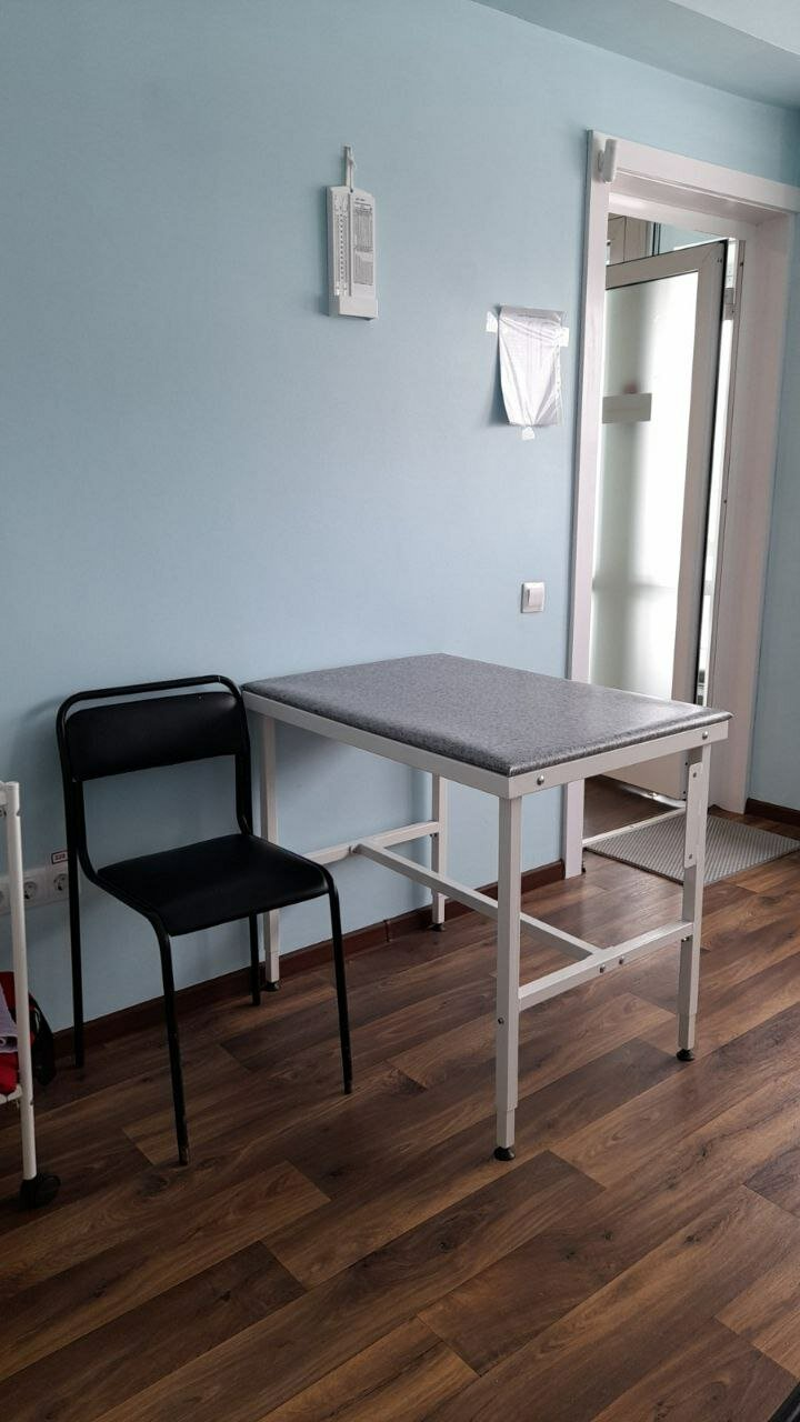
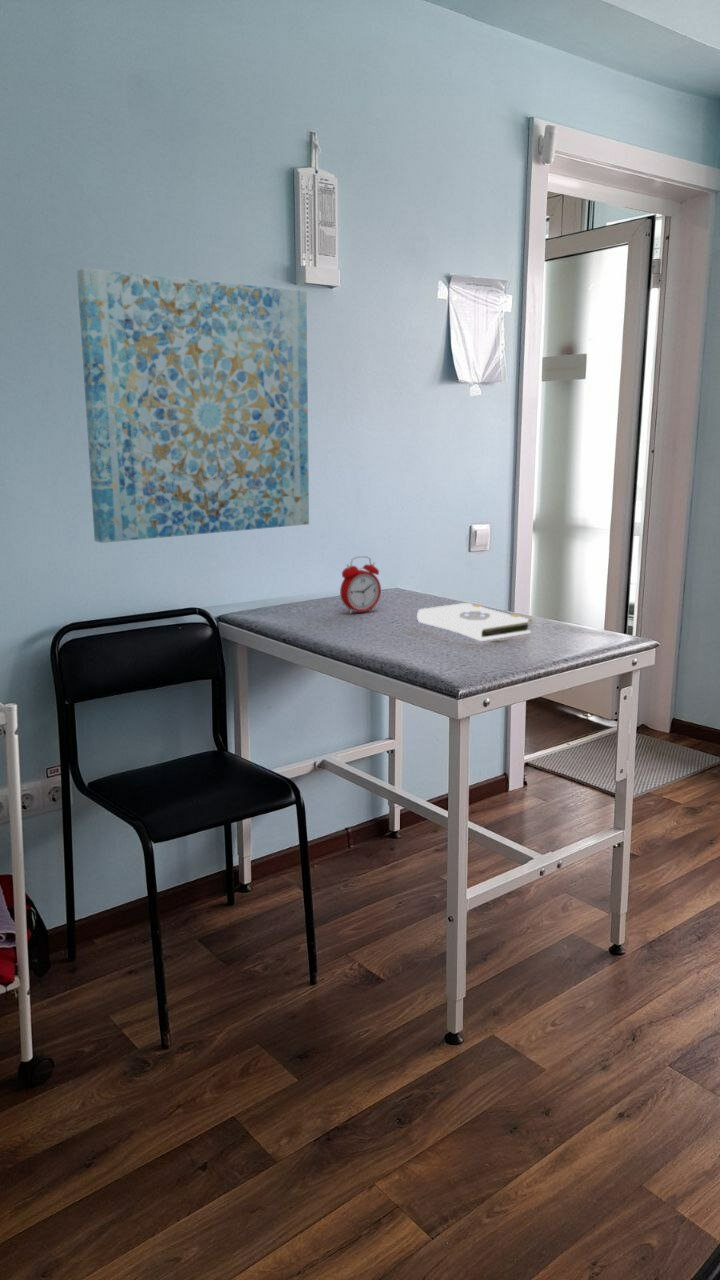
+ alarm clock (360, 584)
+ wall art (205, 410)
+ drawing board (476, 621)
